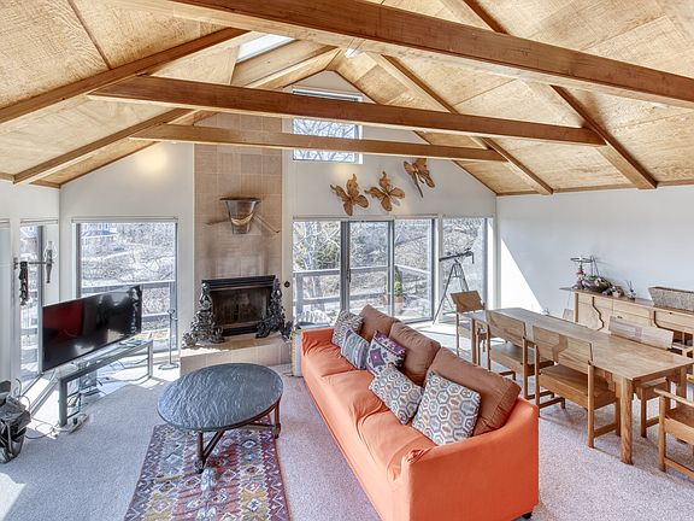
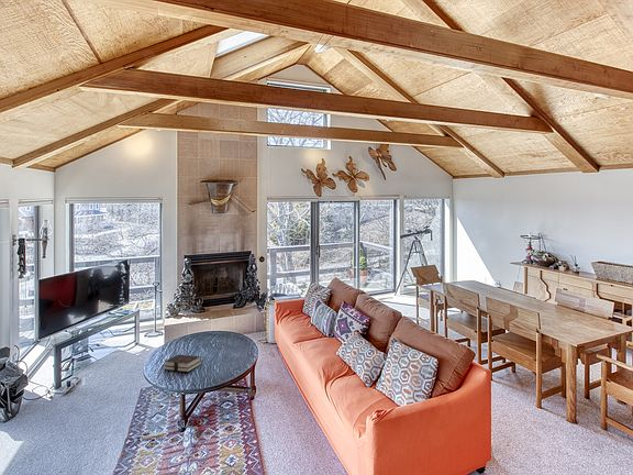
+ hardback book (182, 362)
